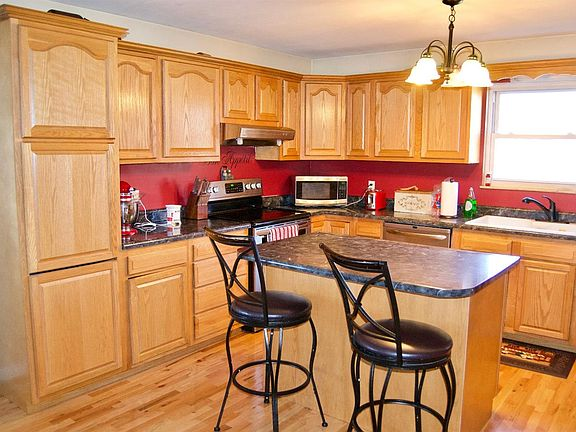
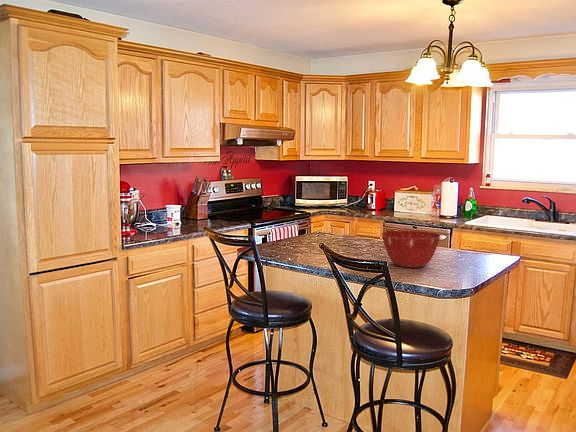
+ mixing bowl (410, 249)
